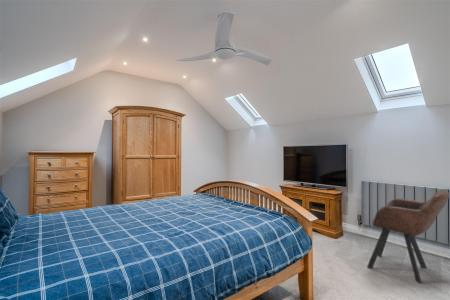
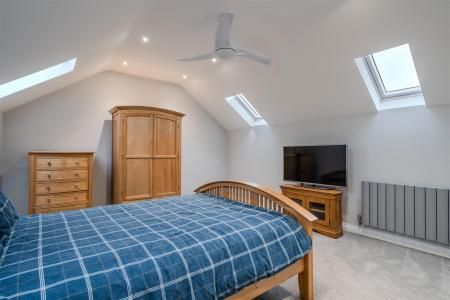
- armchair (404, 228)
